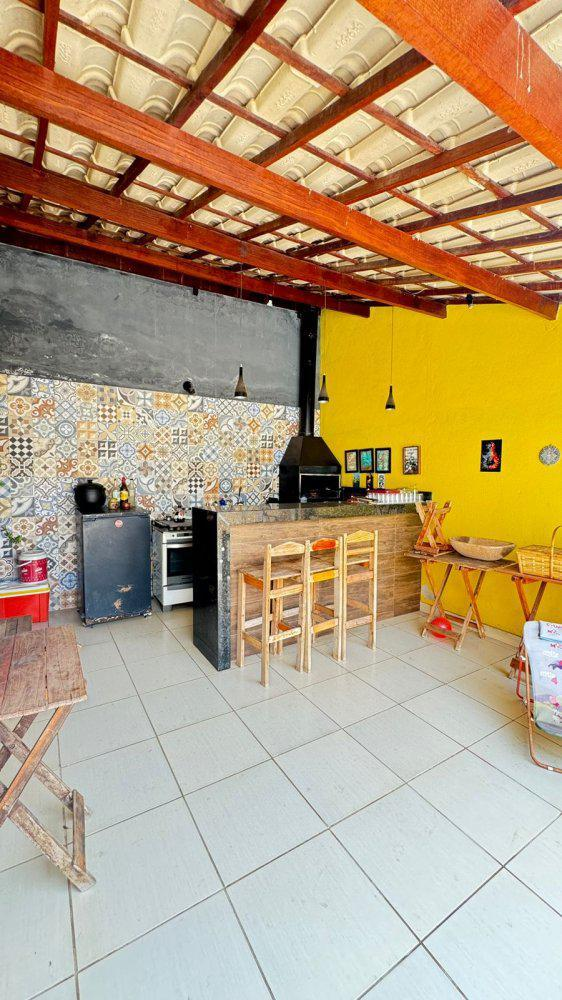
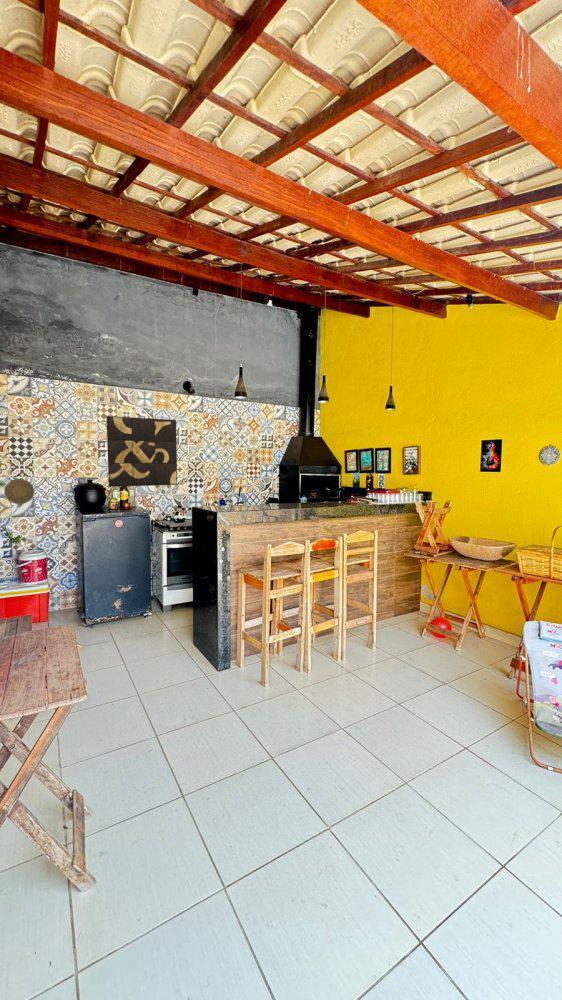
+ wall art (143, 452)
+ decorative plate (19, 491)
